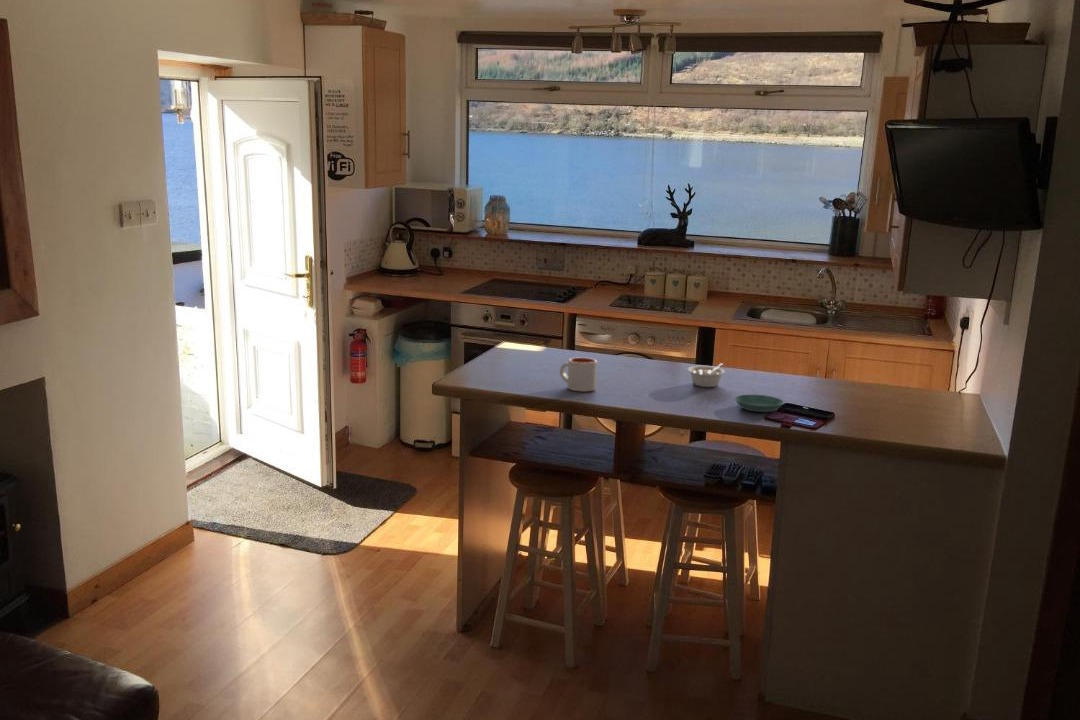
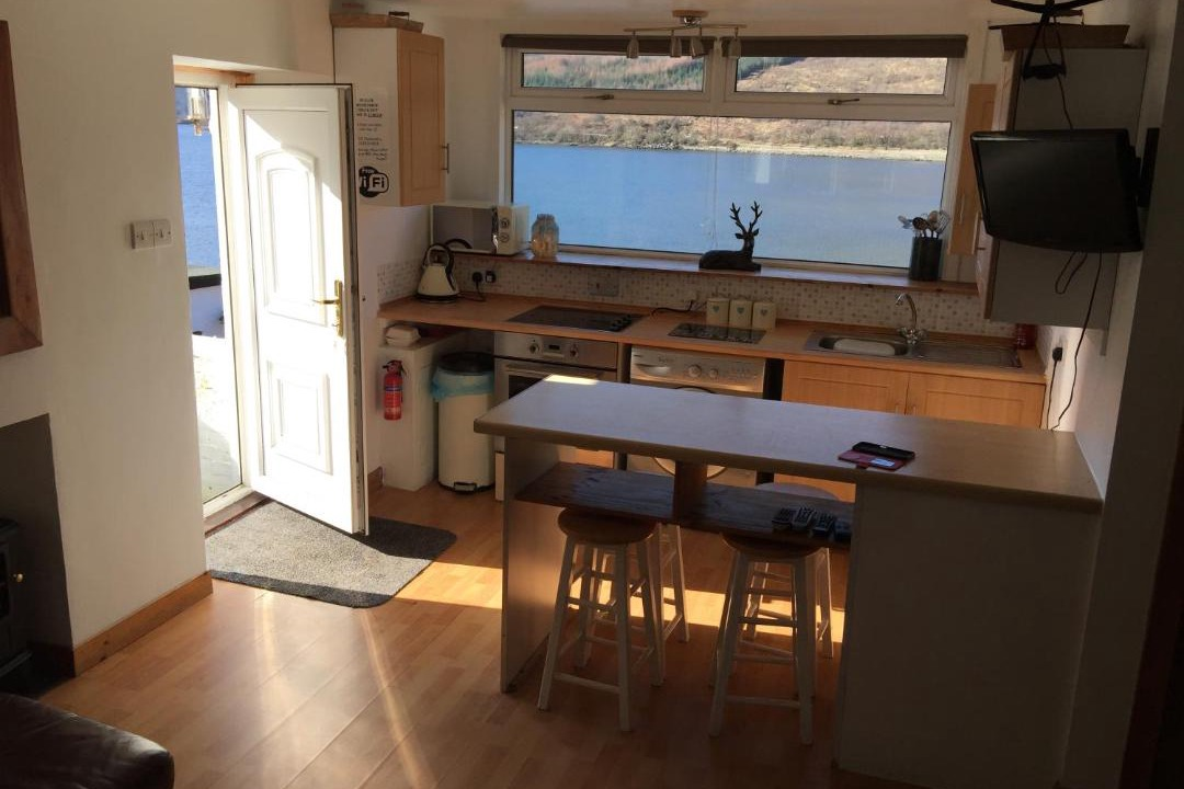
- legume (706, 375)
- saucer (758, 404)
- mug (578, 373)
